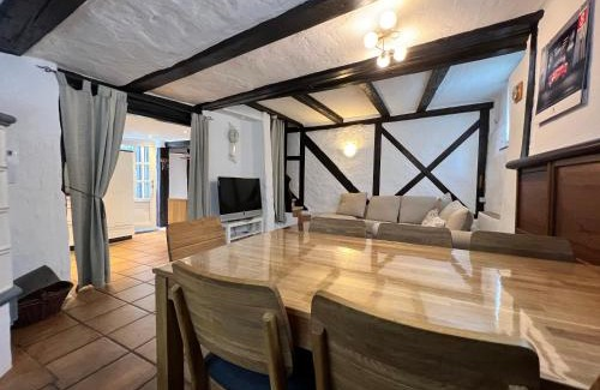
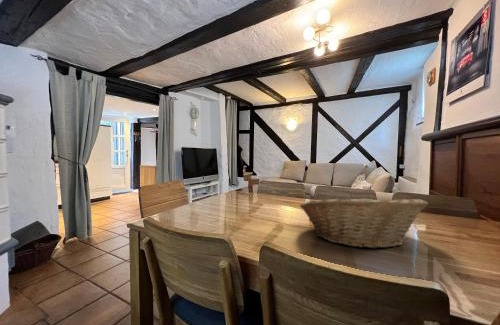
+ fruit basket (358, 214)
